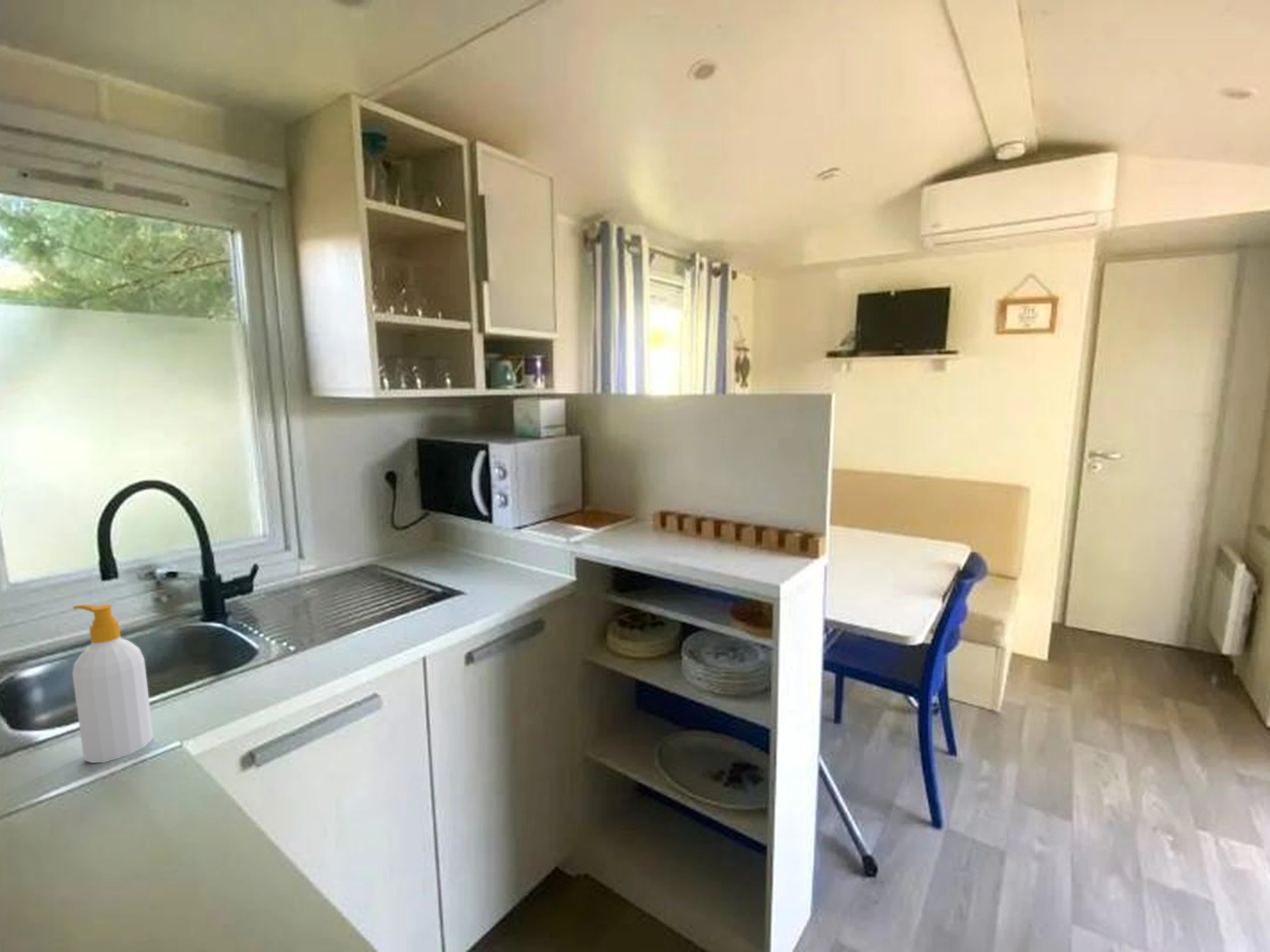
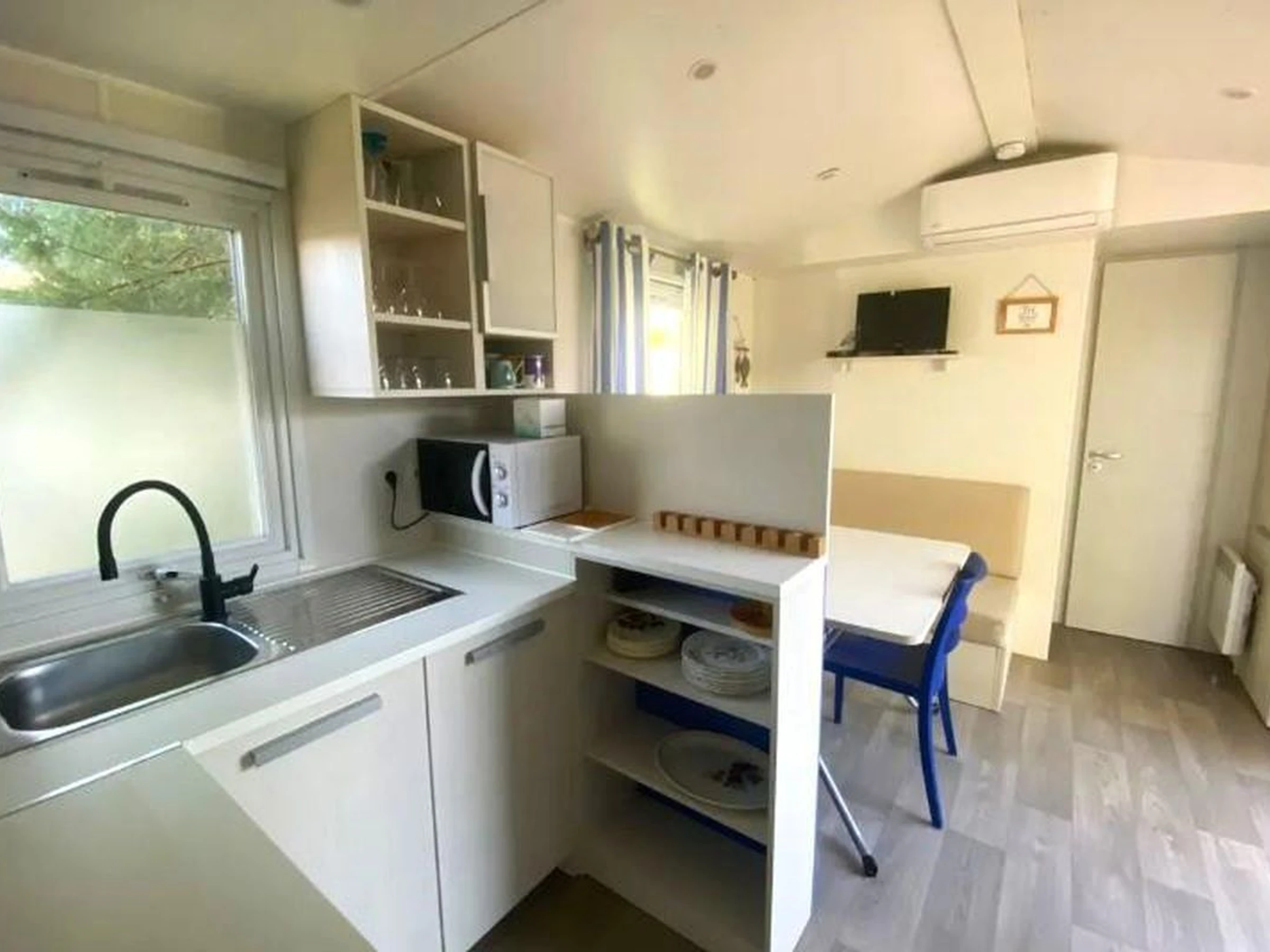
- soap bottle (108, 678)
